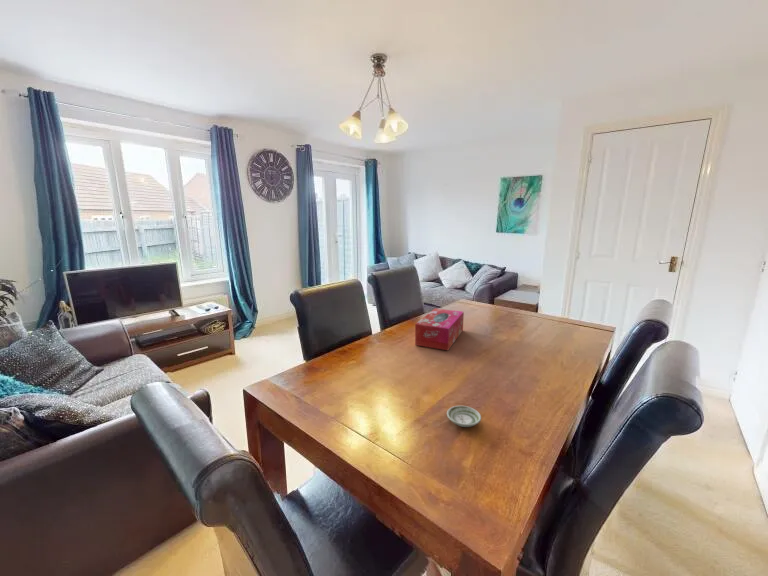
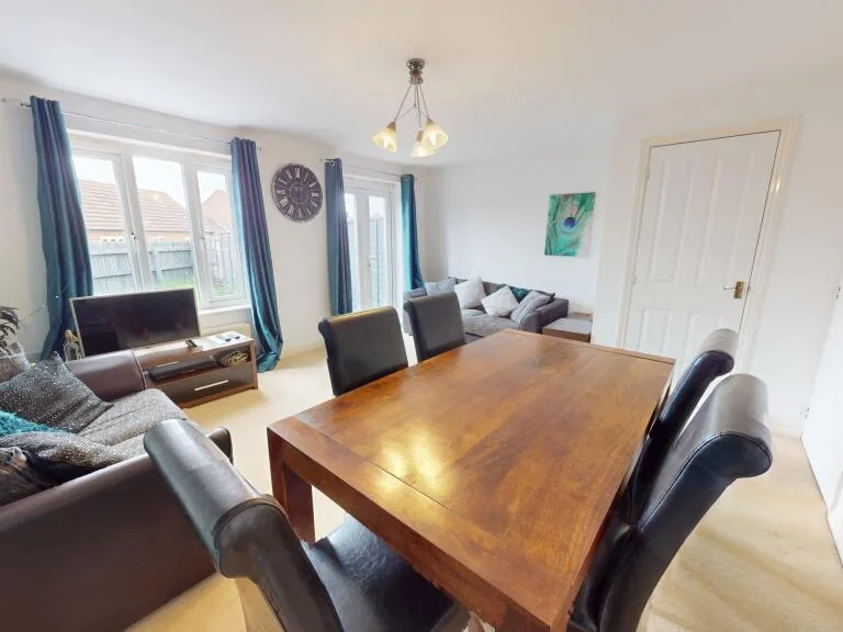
- tissue box (440, 327)
- saucer (463, 418)
